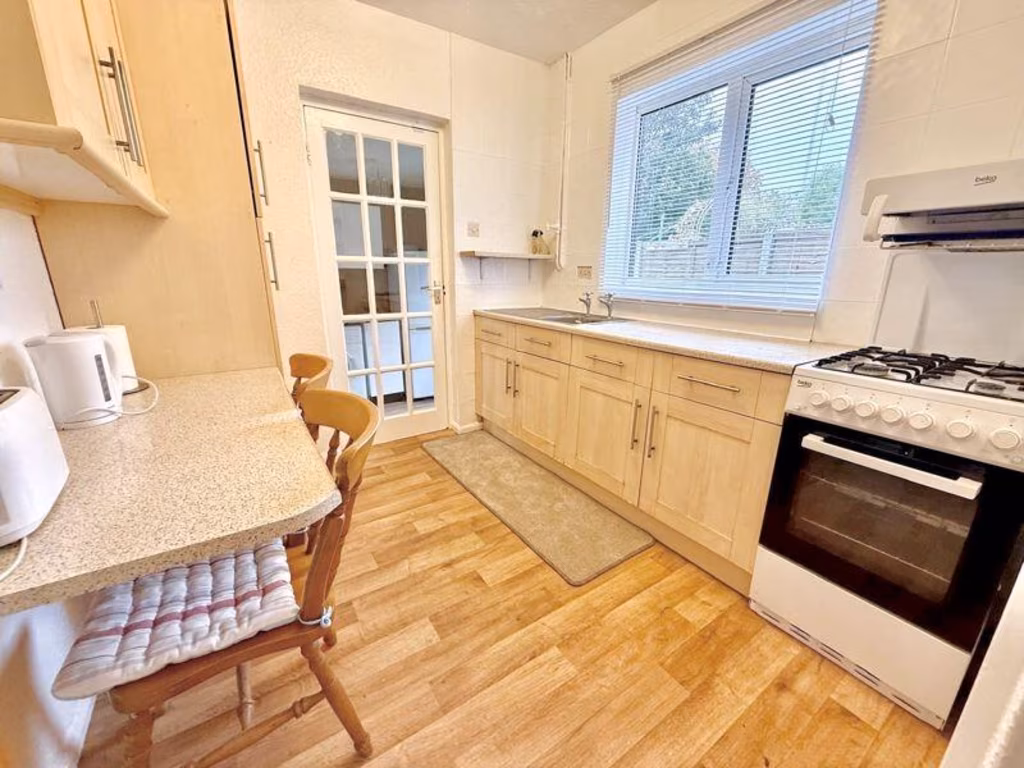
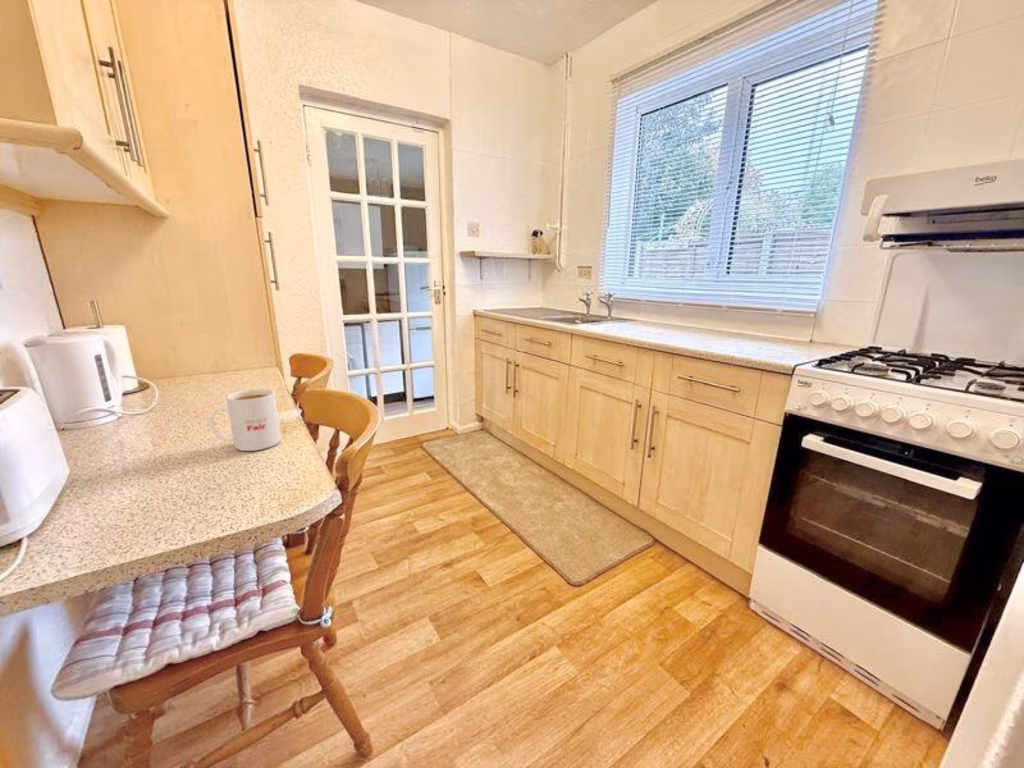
+ mug (245, 420)
